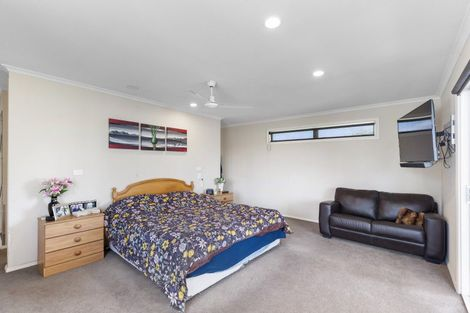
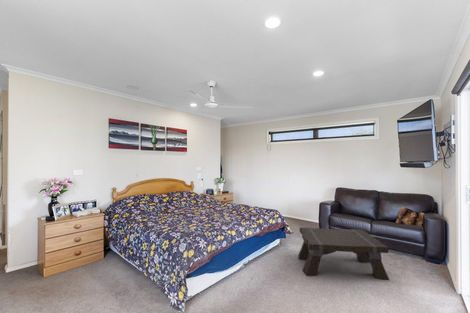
+ coffee table (338, 250)
